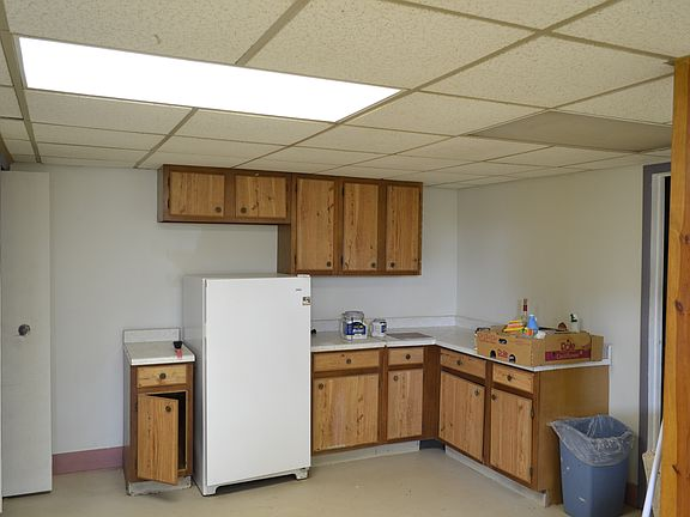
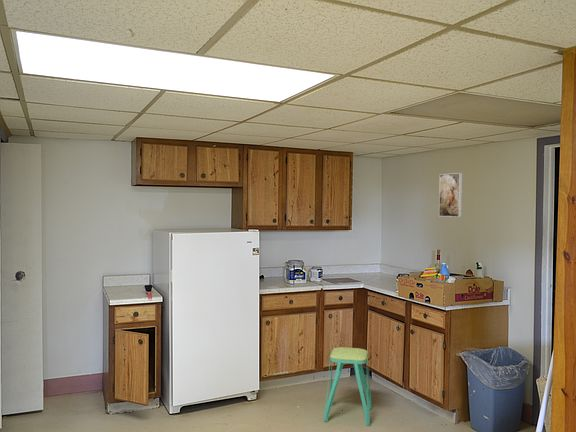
+ stool (357, 382)
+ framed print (450, 195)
